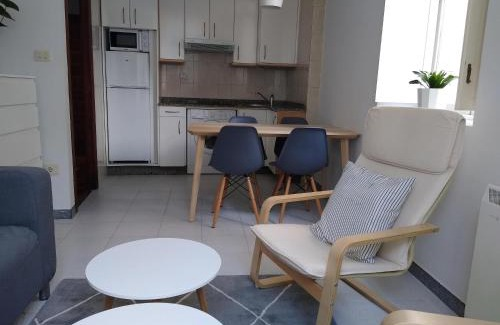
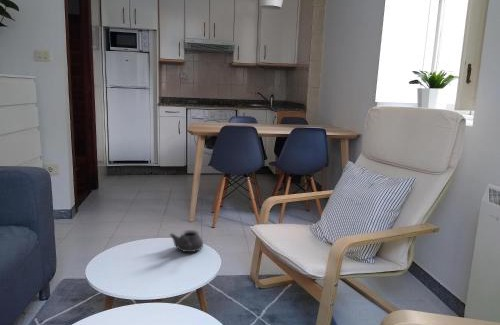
+ teapot (186, 241)
